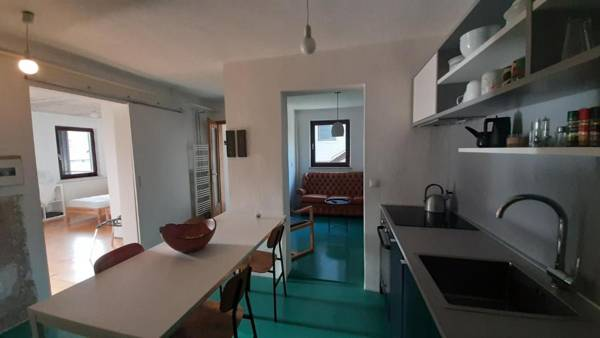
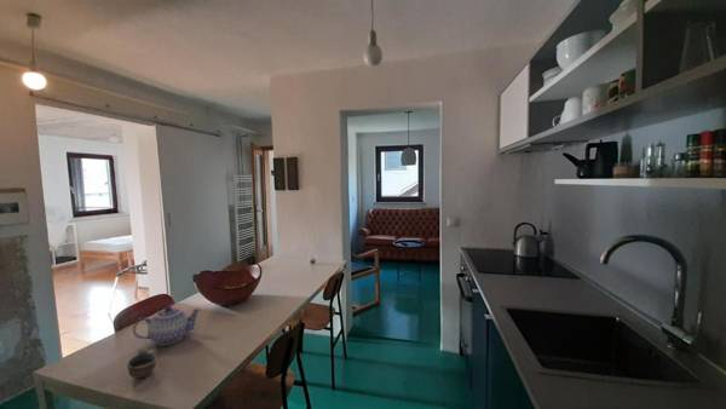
+ cup (143, 363)
+ teapot (168, 322)
